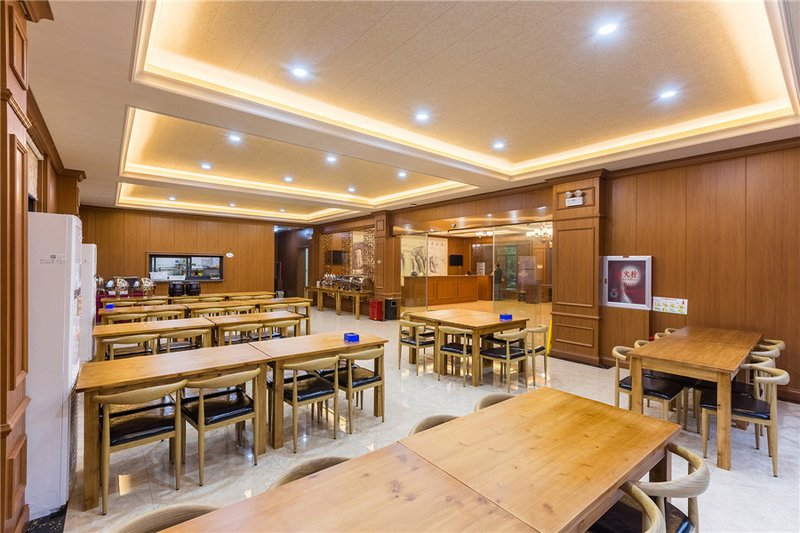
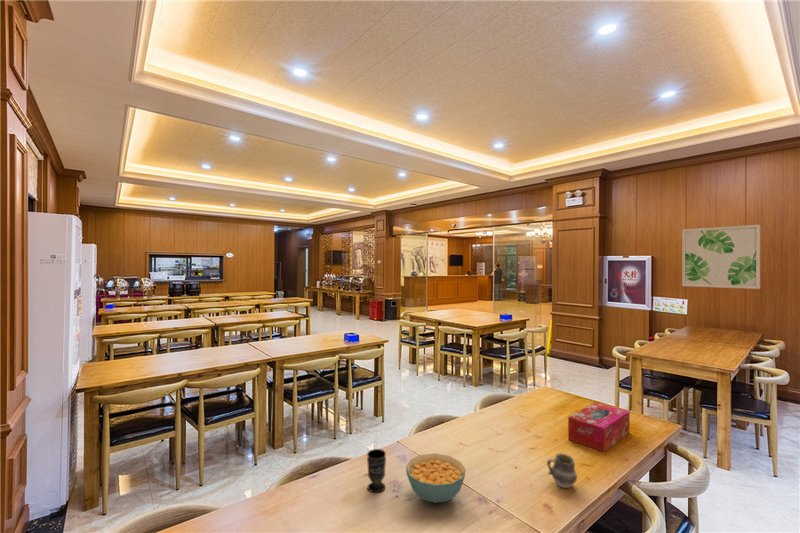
+ cup (561, 470)
+ wall art (718, 257)
+ cup (376, 470)
+ cereal bowl (435, 482)
+ tissue box (599, 424)
